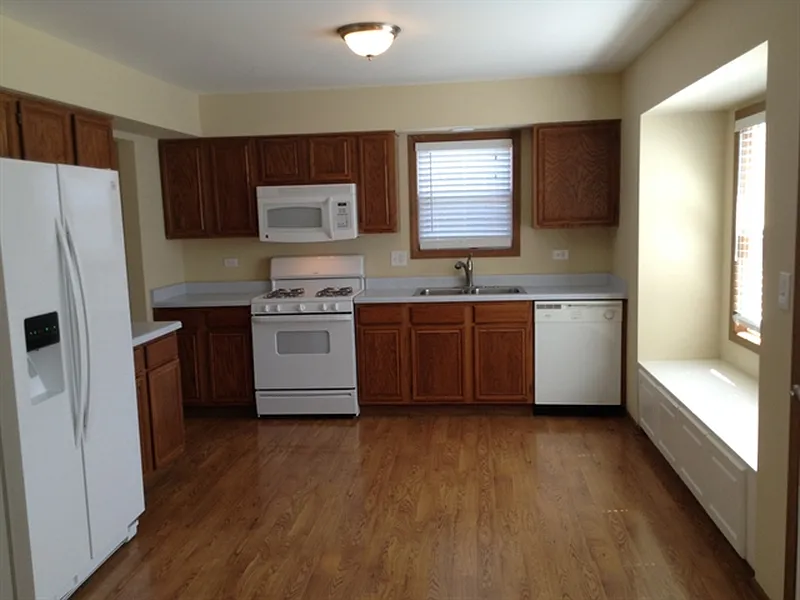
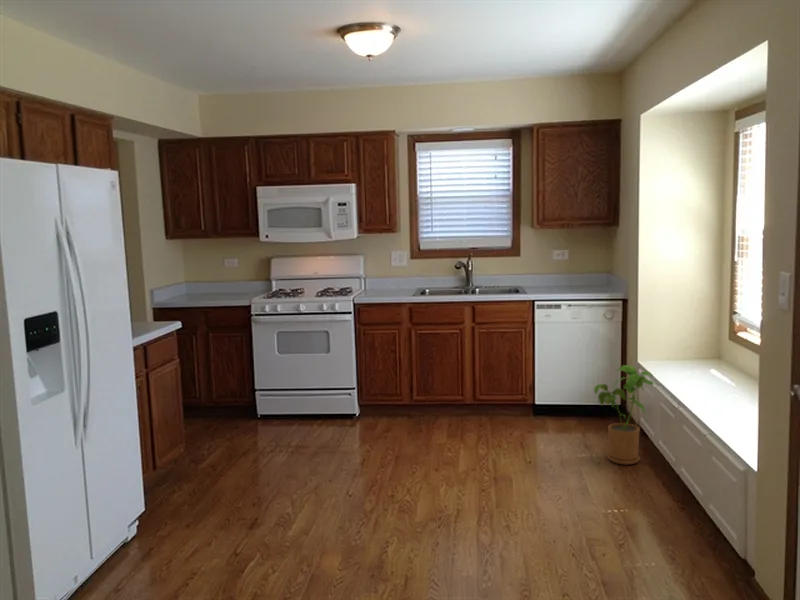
+ house plant (621, 413)
